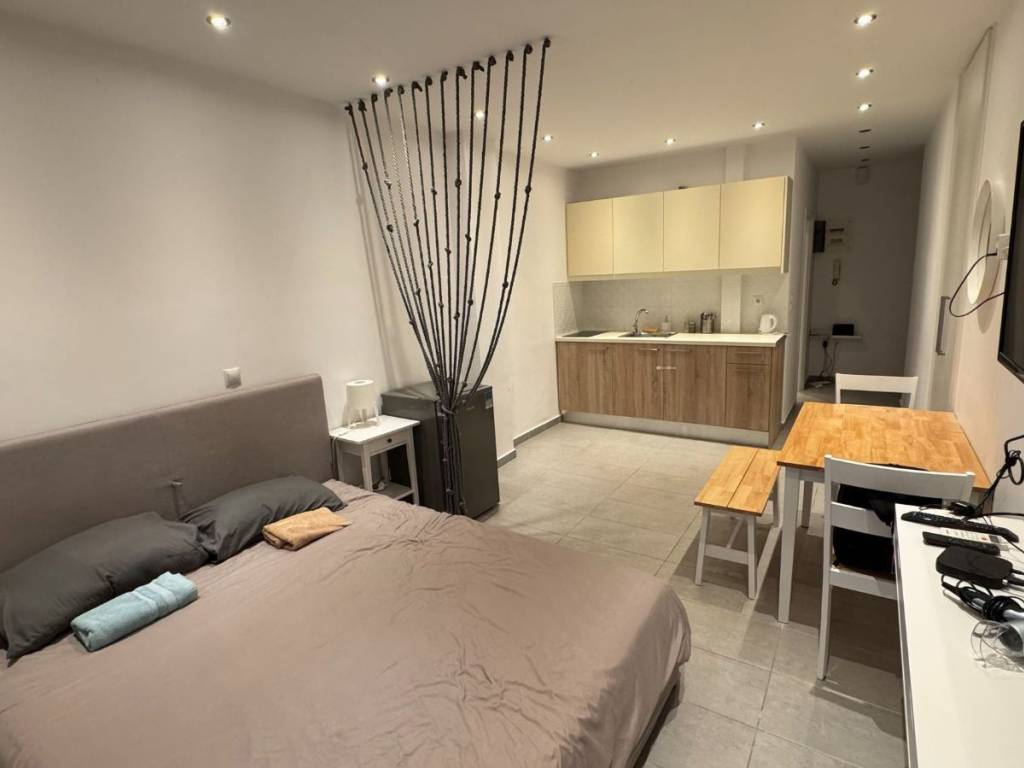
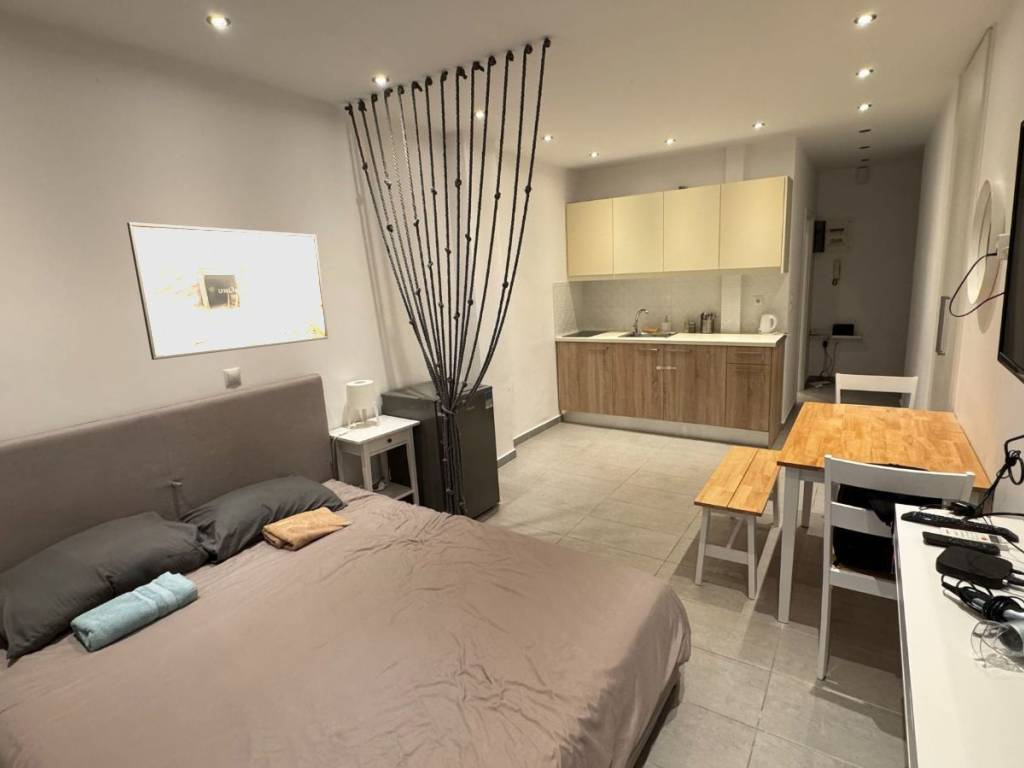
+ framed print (243, 289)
